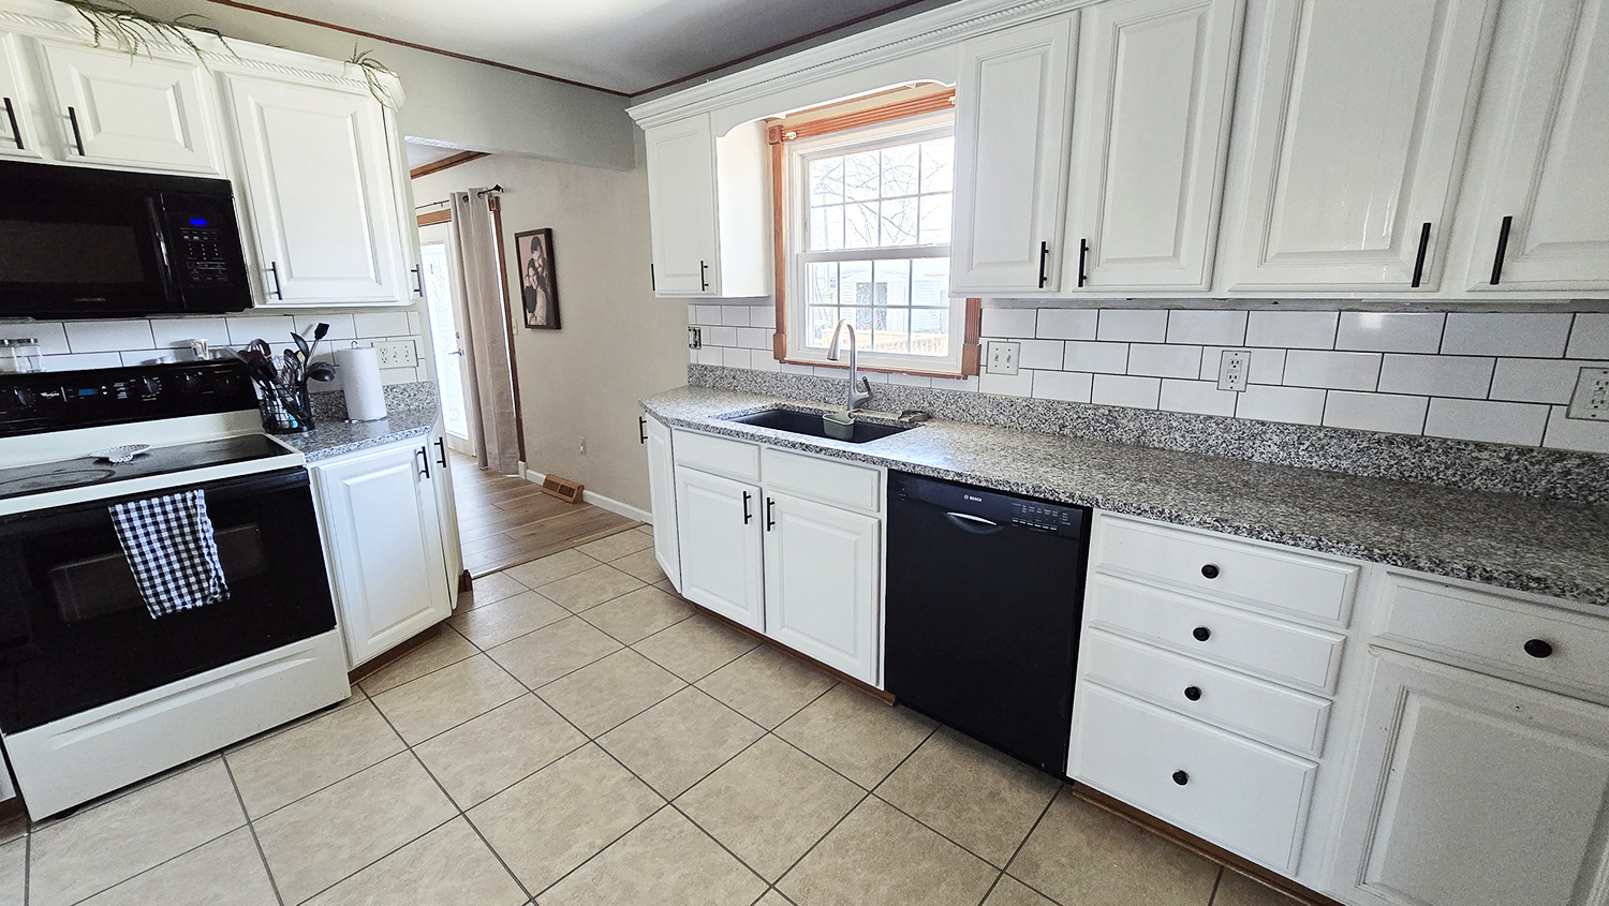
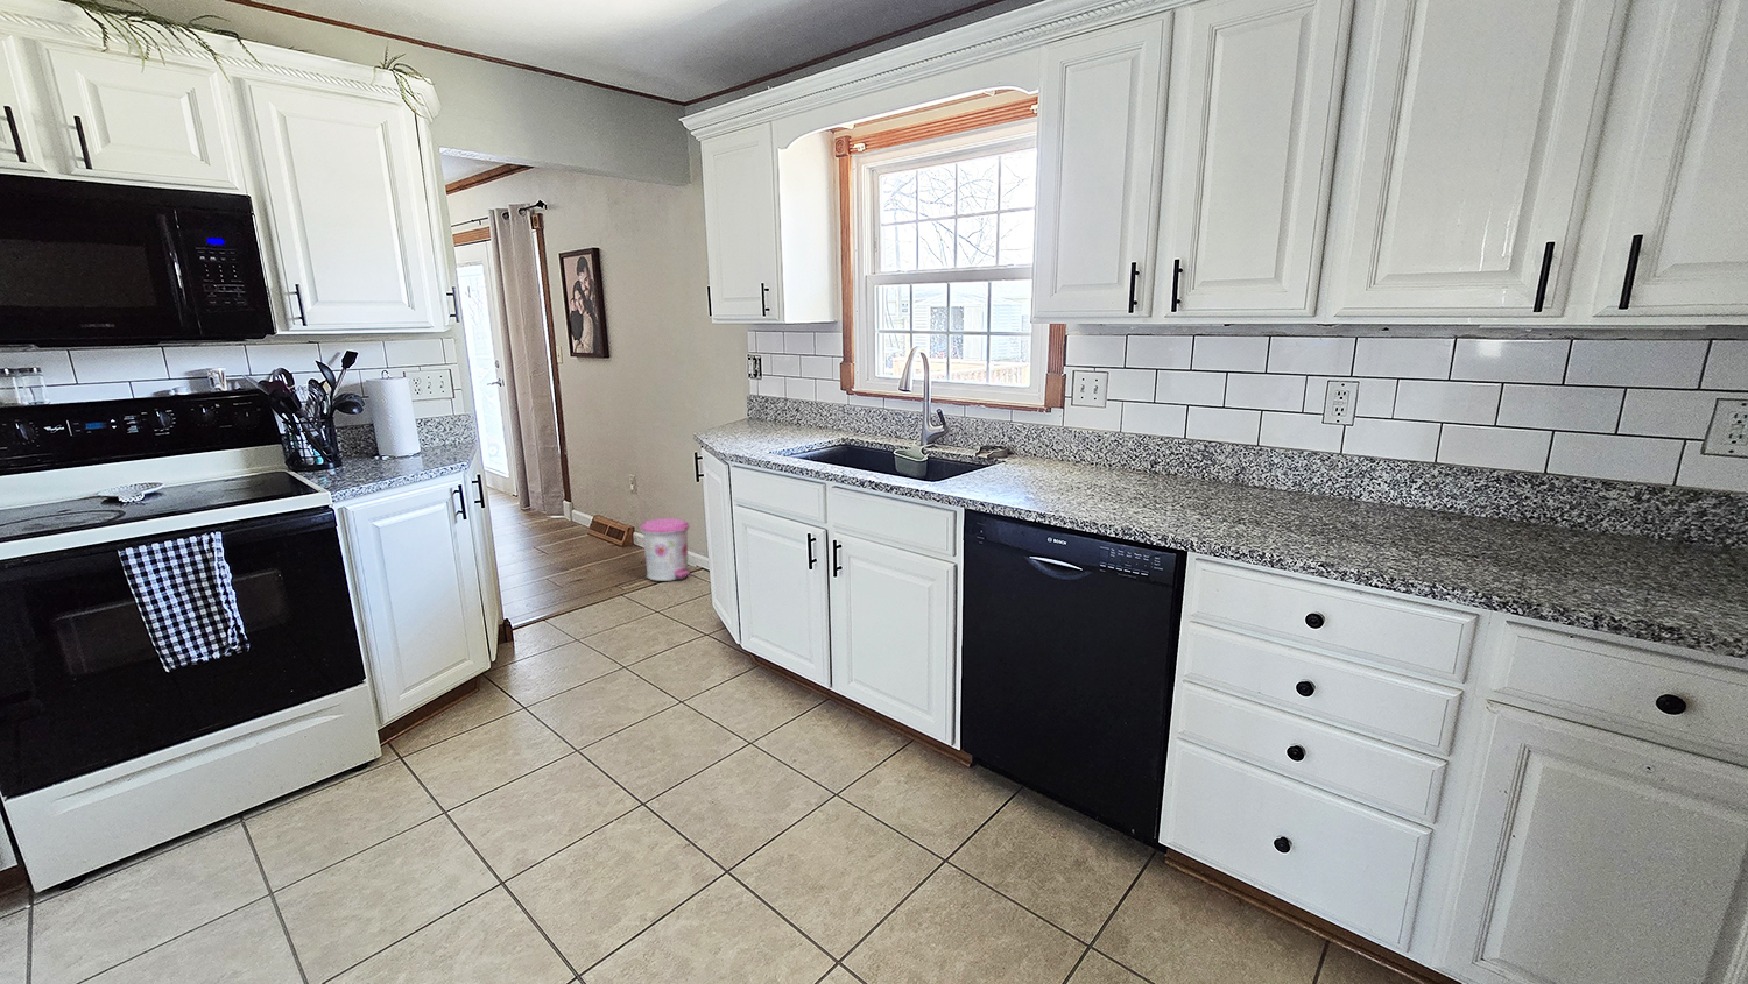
+ trash can (665, 547)
